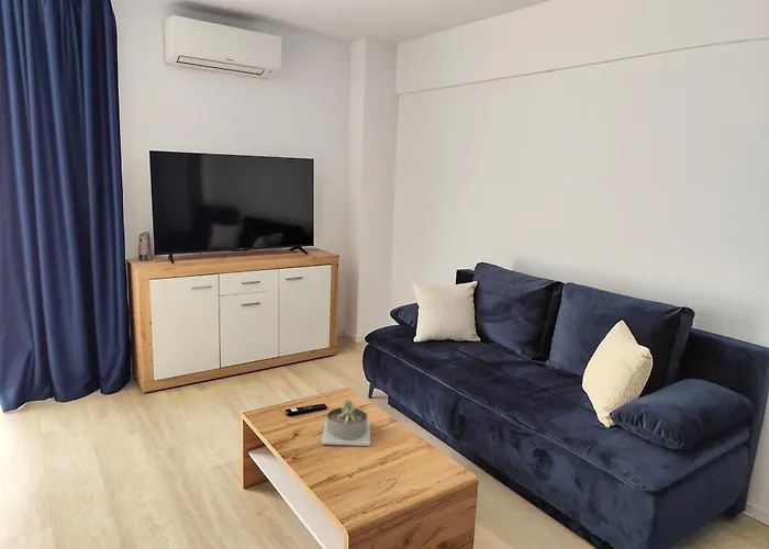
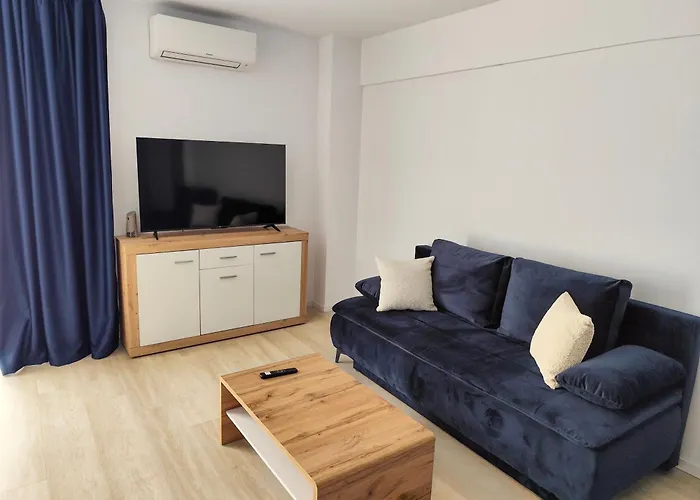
- succulent planter (347, 417)
